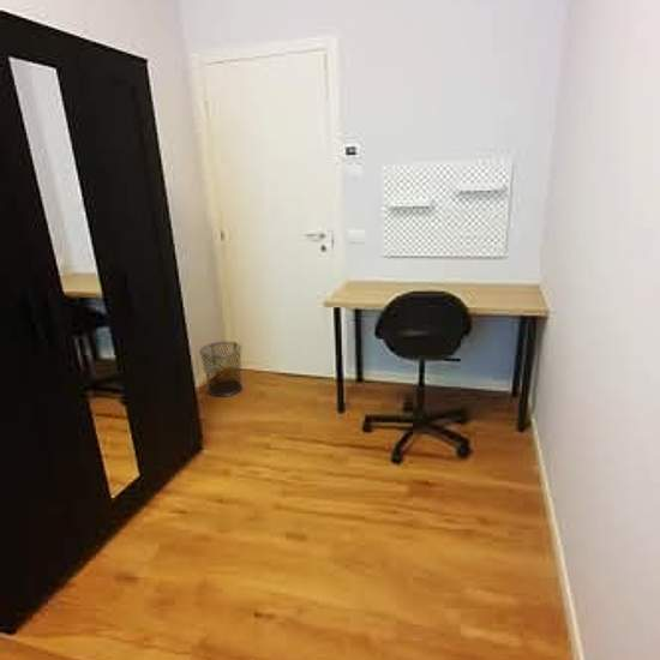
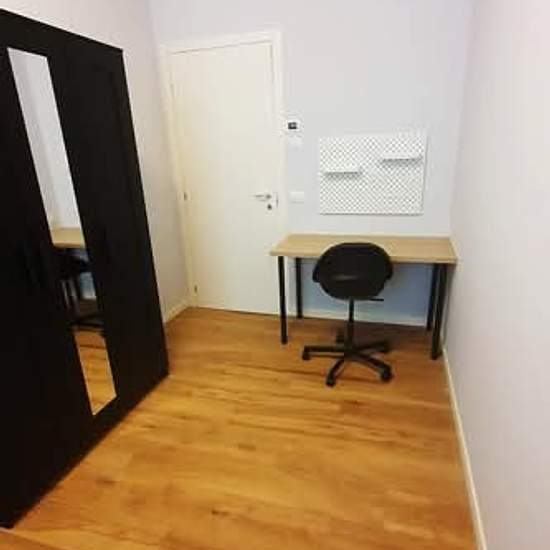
- waste bin (223, 368)
